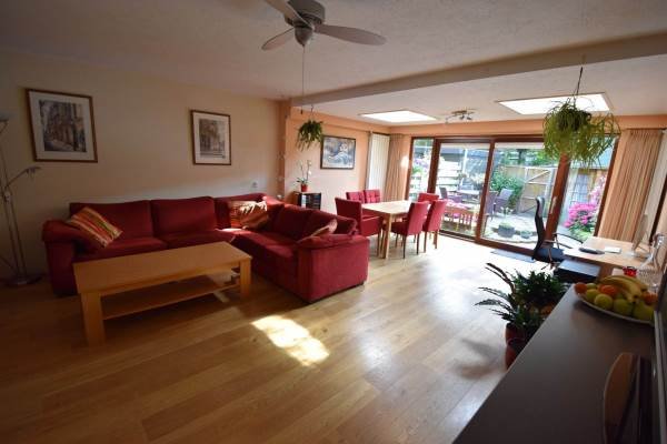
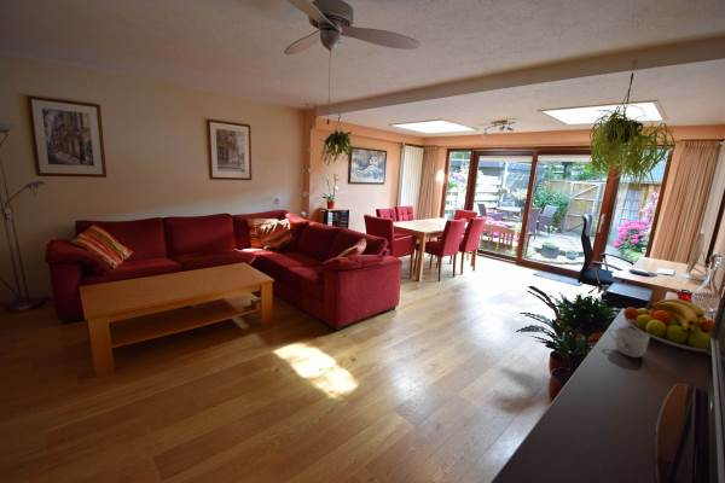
+ mug (626, 341)
